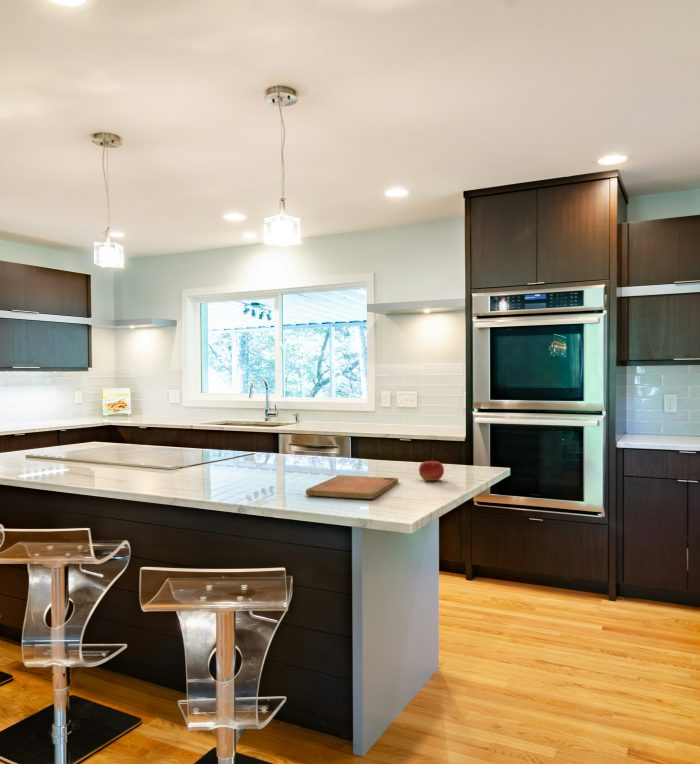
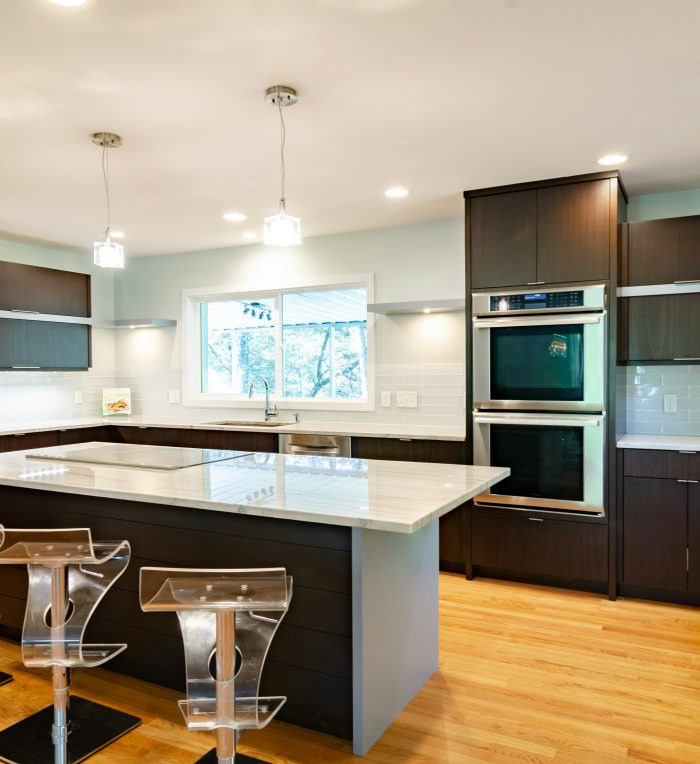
- fruit (431, 469)
- cutting board (354, 486)
